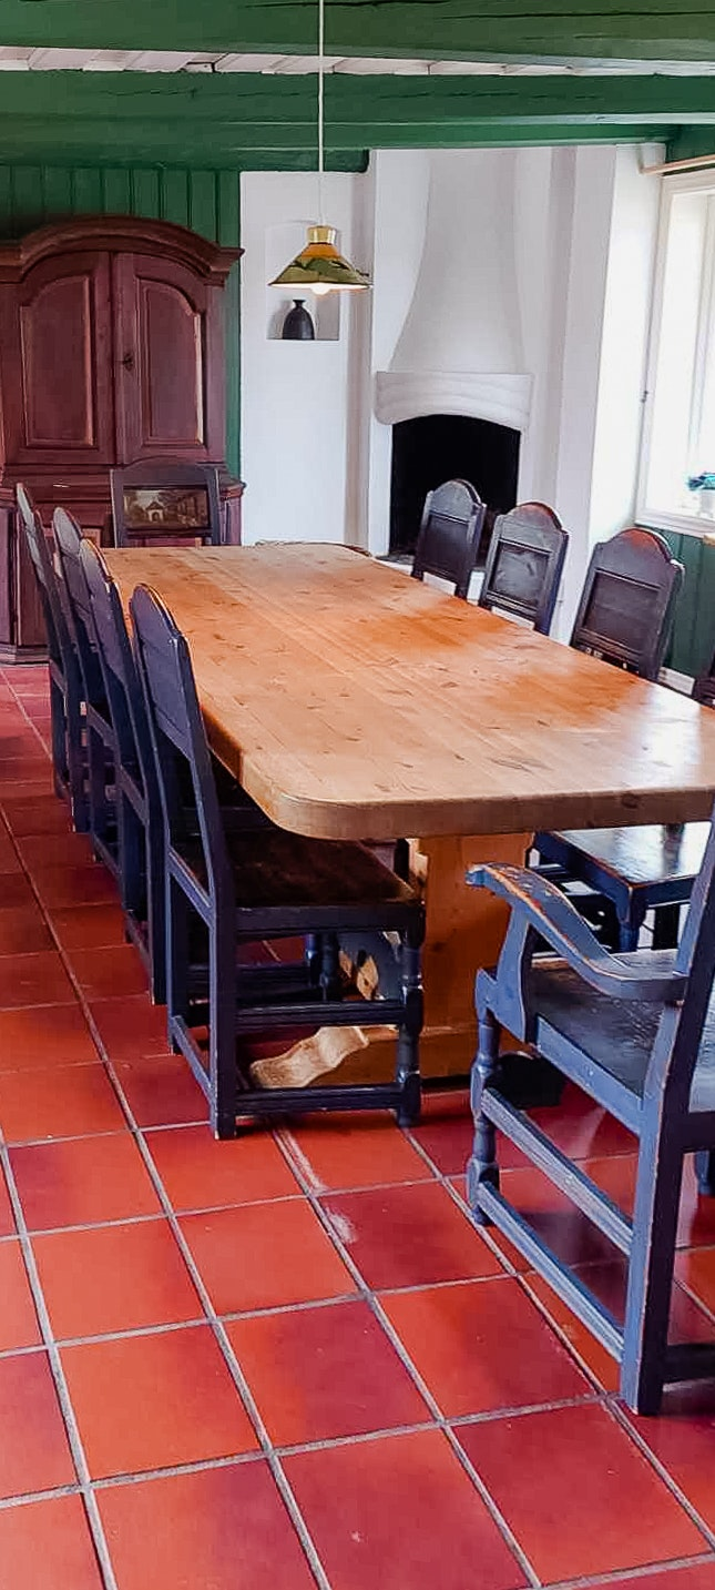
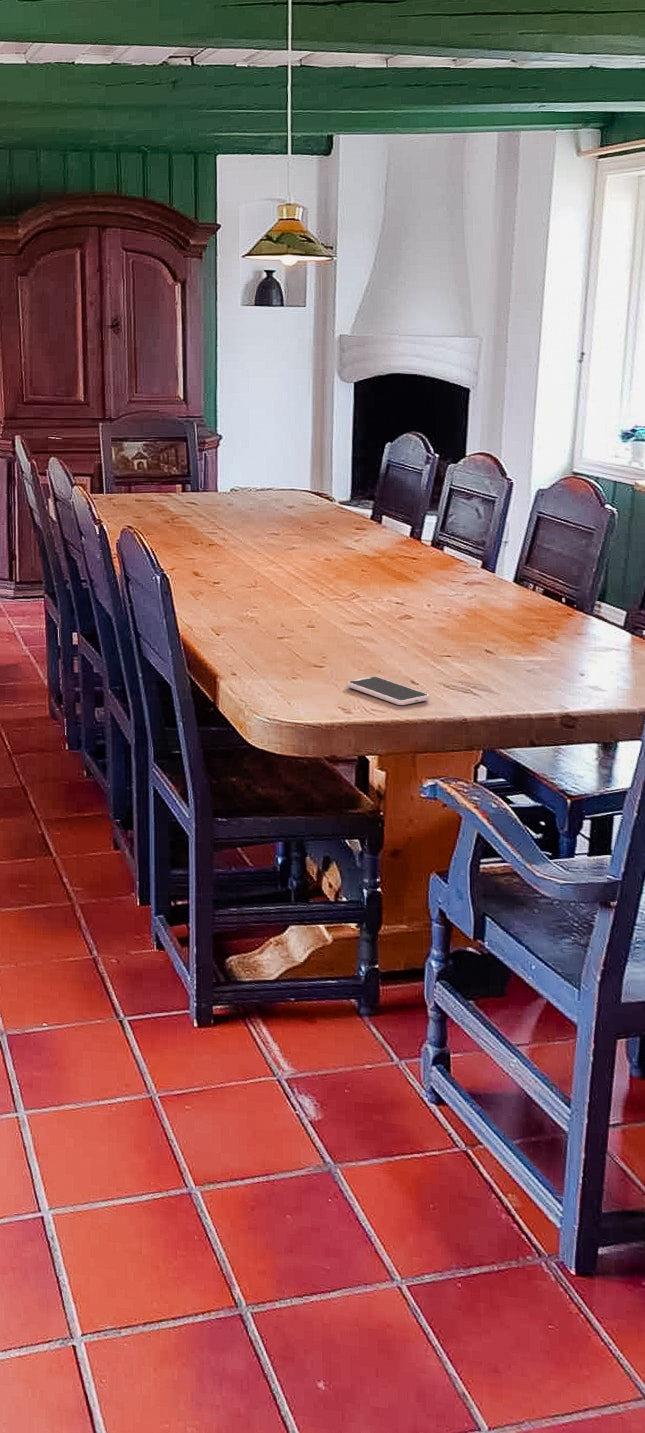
+ smartphone (387, 690)
